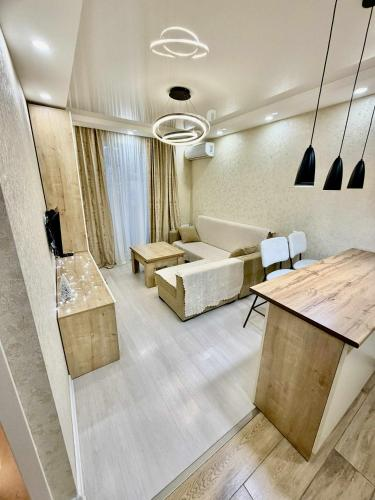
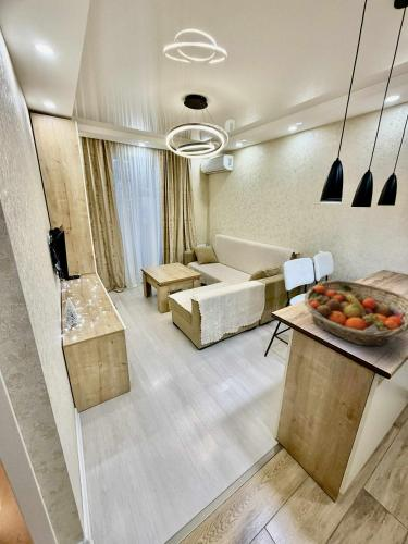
+ fruit basket (353, 309)
